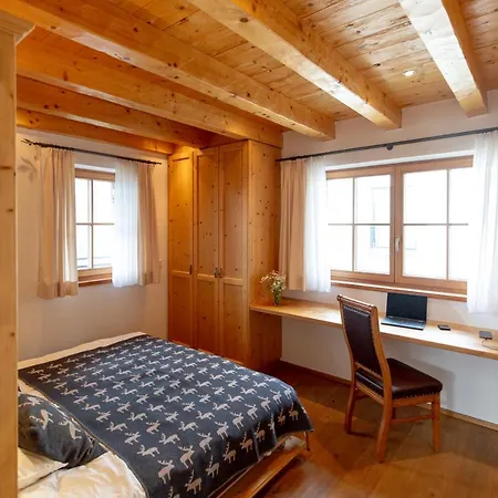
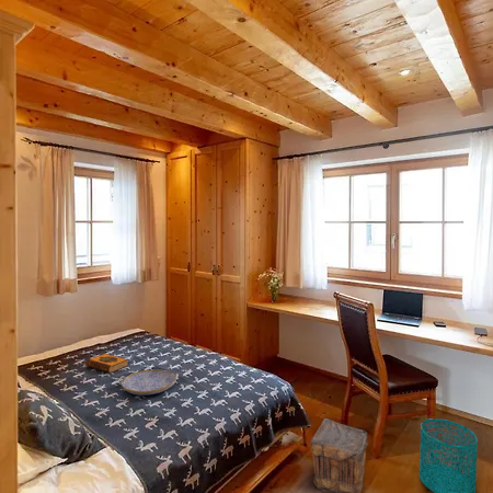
+ wastebasket (447, 457)
+ serving tray (149, 380)
+ pouch (340, 455)
+ hardback book (106, 363)
